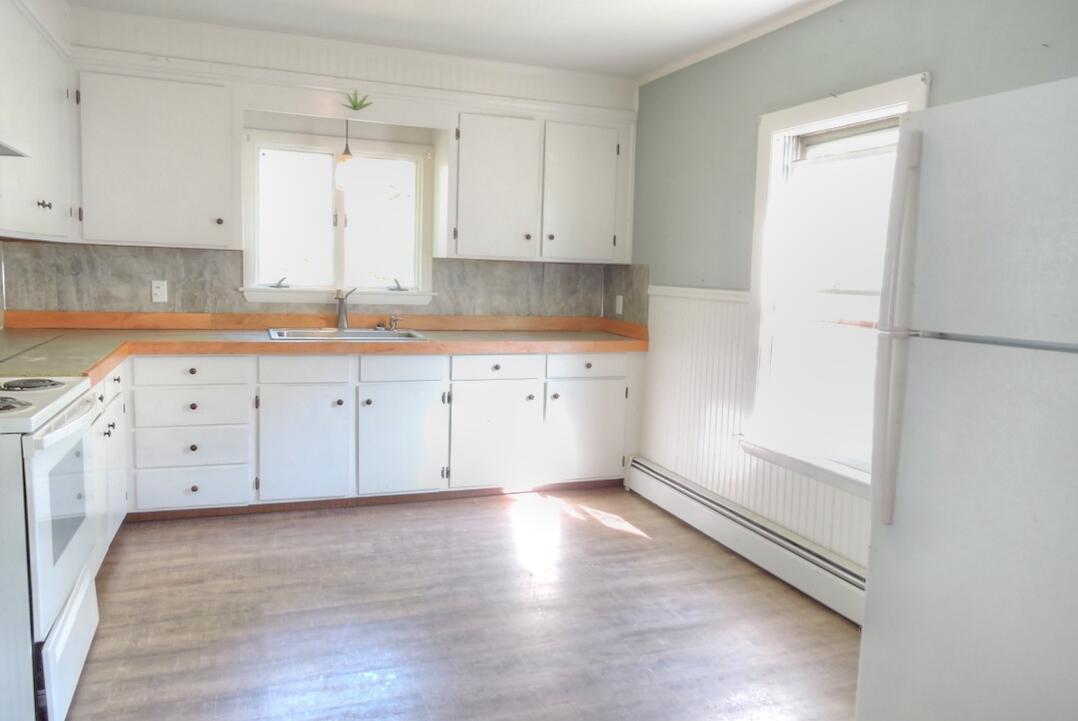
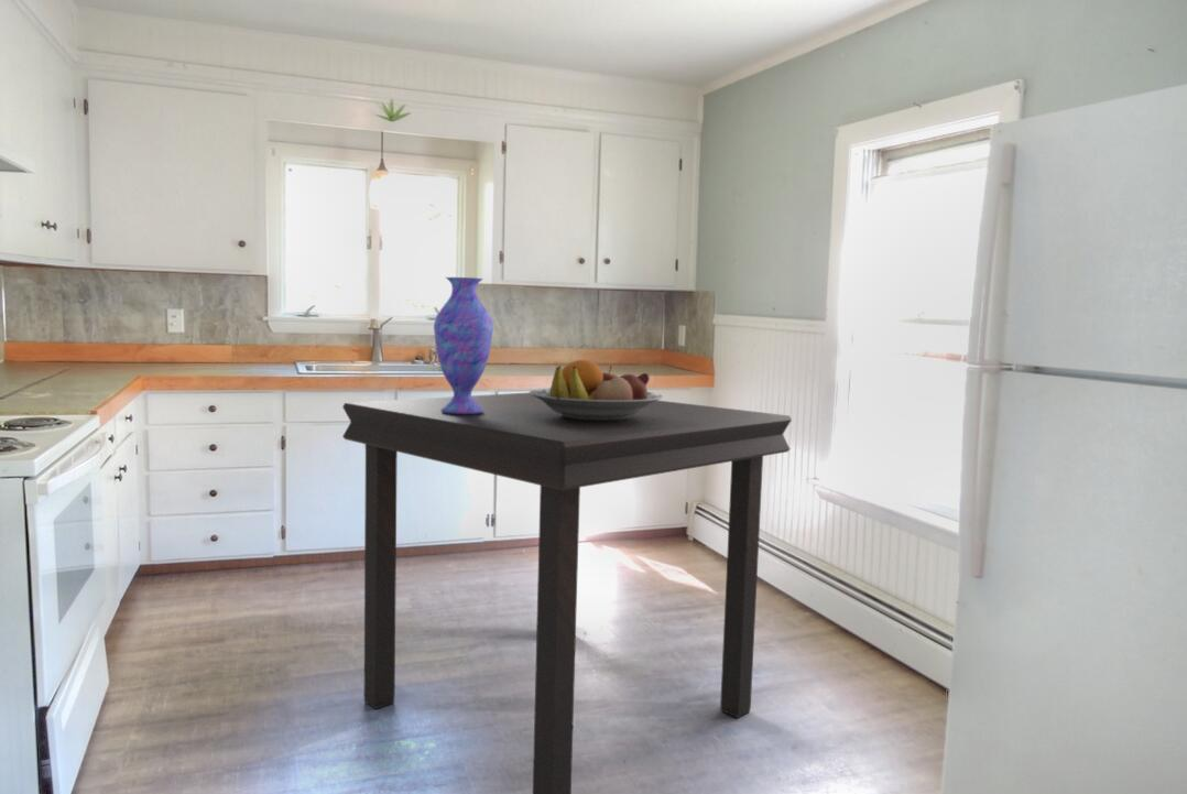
+ vase (462, 345)
+ dining table (564, 561)
+ fruit bowl (596, 387)
